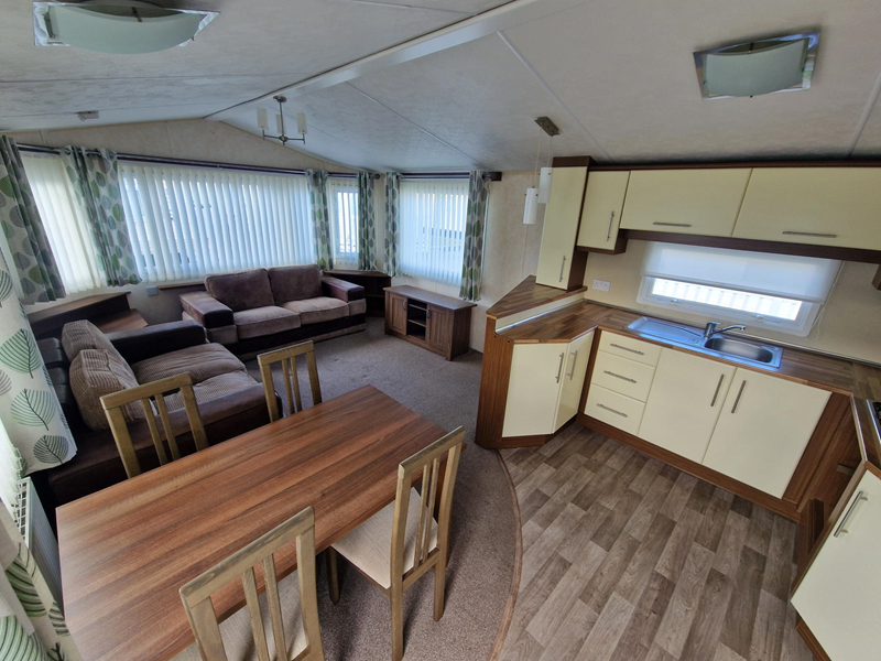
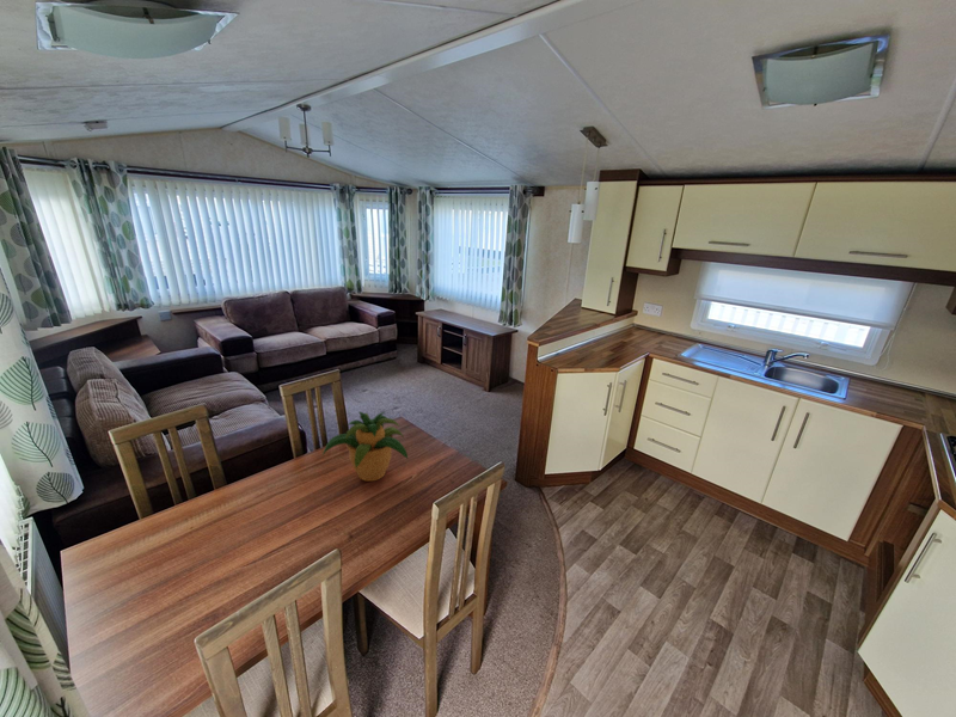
+ potted plant (374, 445)
